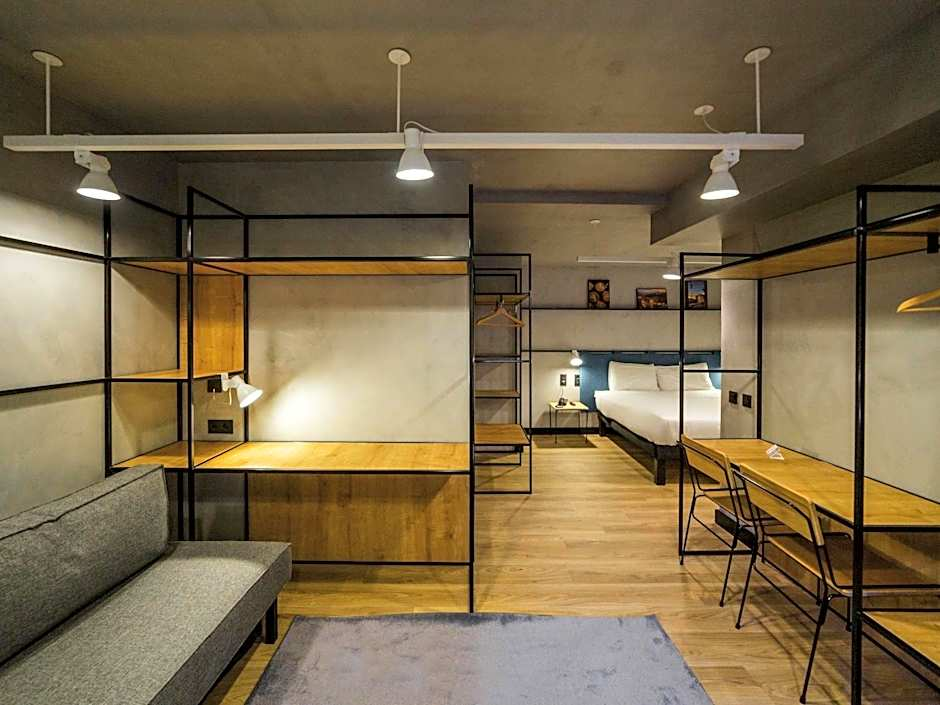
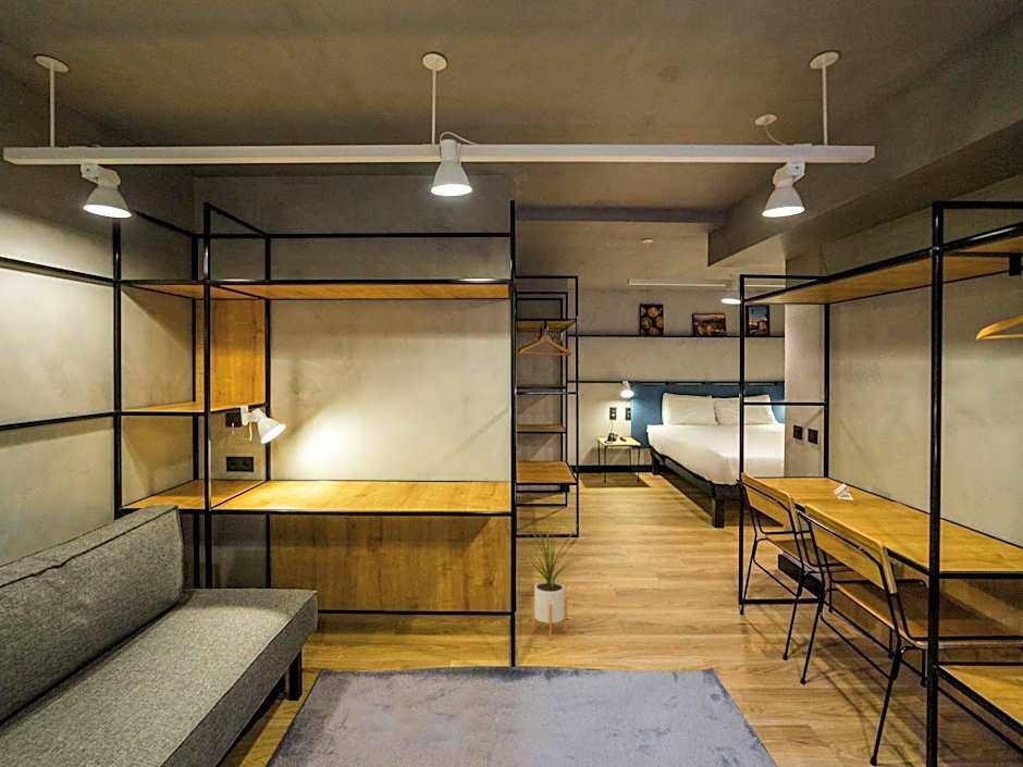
+ house plant (550, 571)
